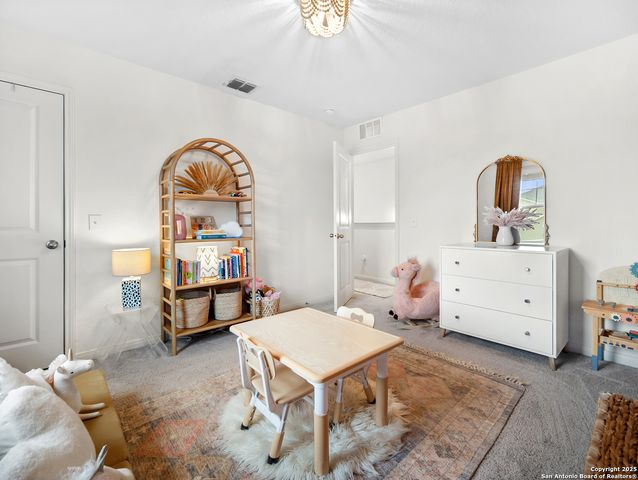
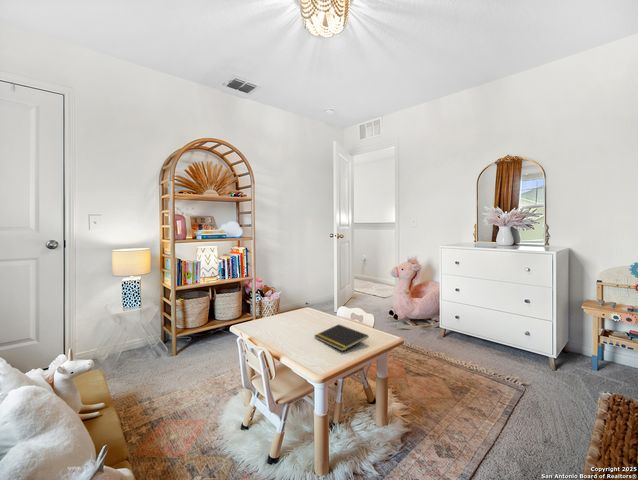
+ notepad (340, 336)
